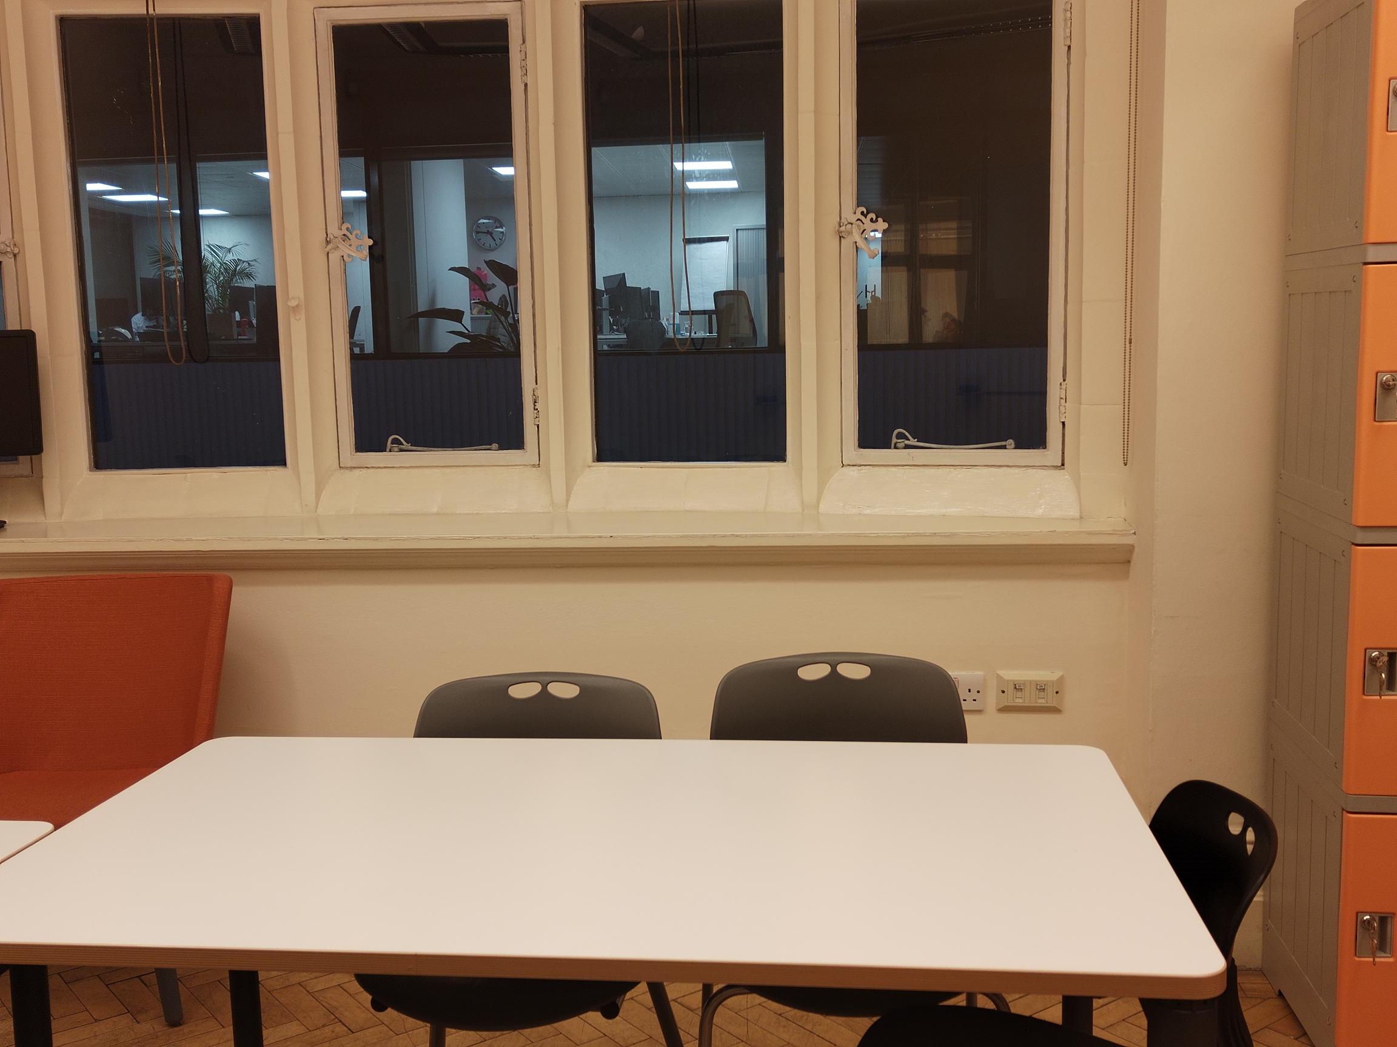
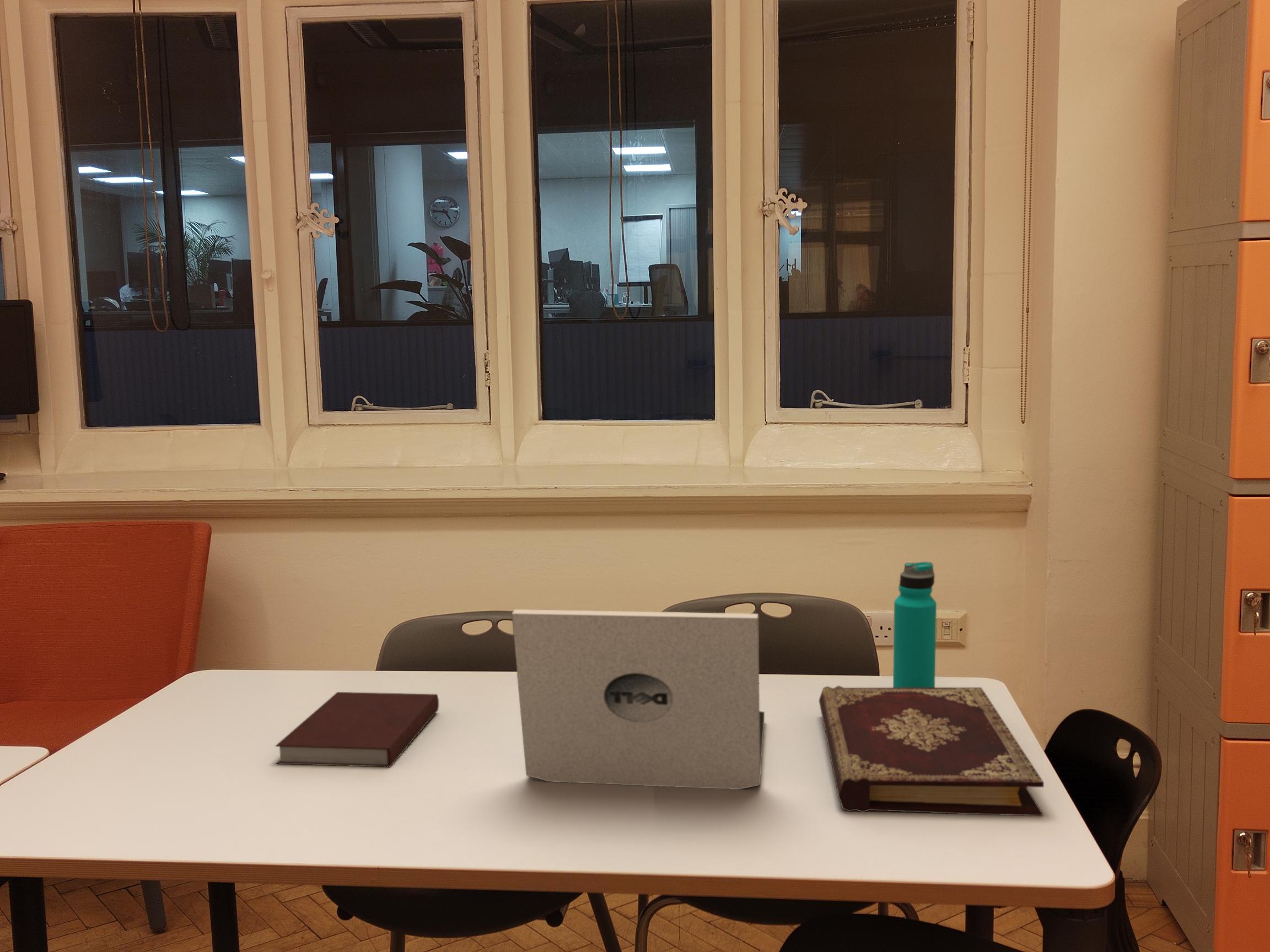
+ book (917, 743)
+ water bottle (914, 630)
+ notebook (362, 727)
+ laptop (650, 670)
